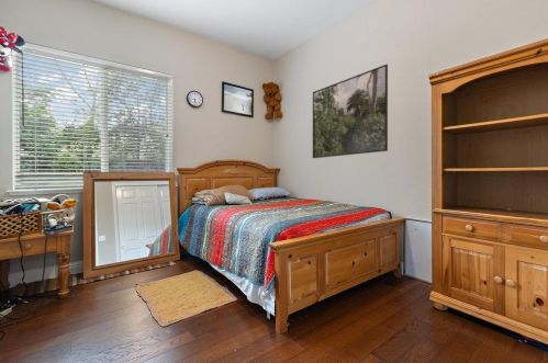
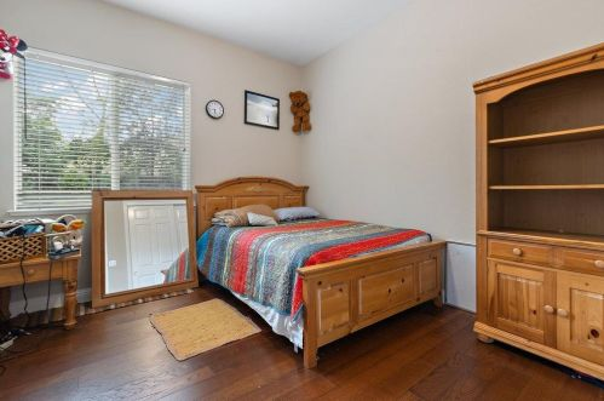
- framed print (345, 117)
